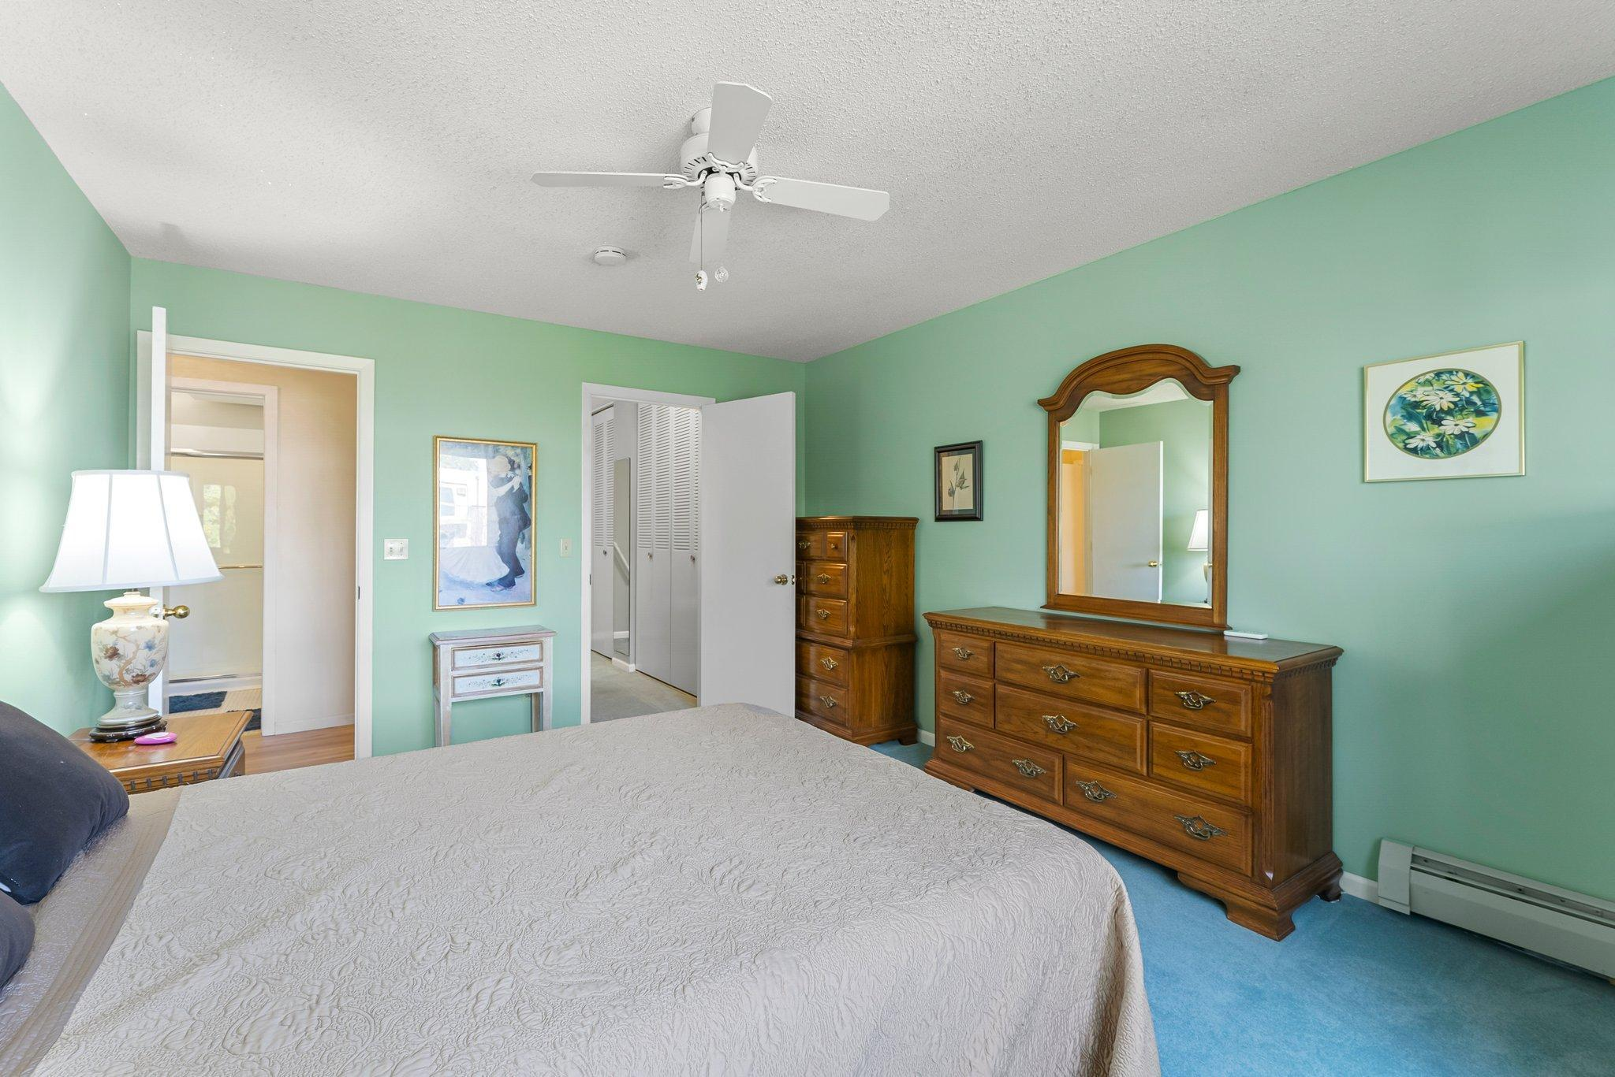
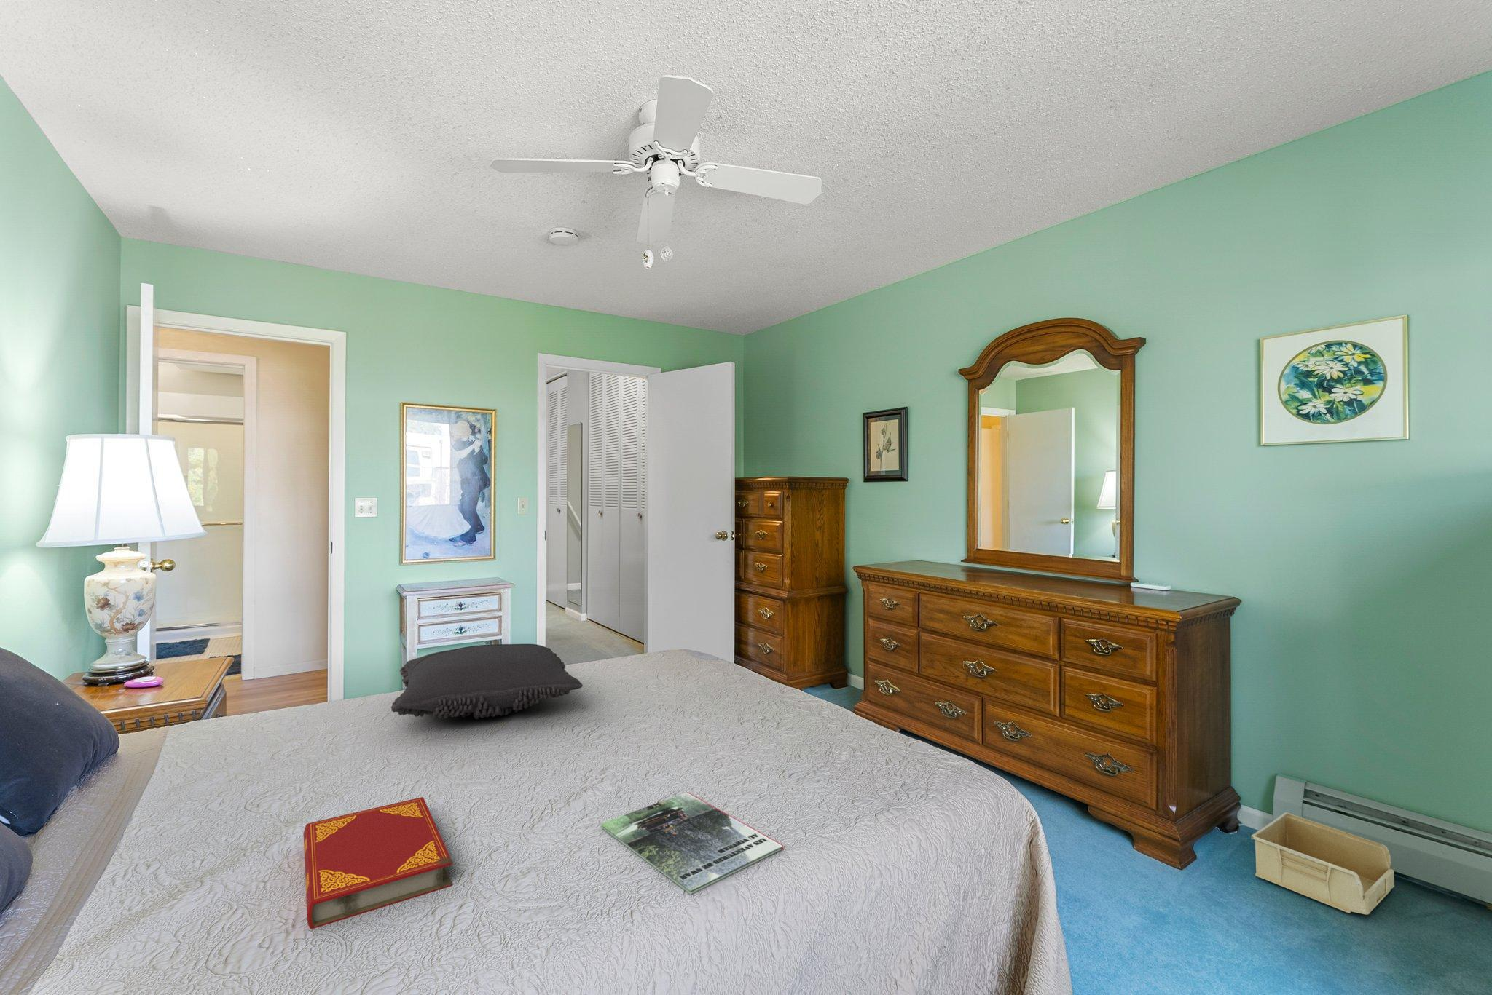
+ pillow (485, 677)
+ magazine (689, 835)
+ hardback book (373, 853)
+ storage bin (1322, 861)
